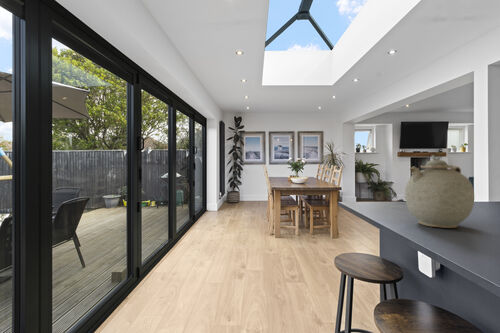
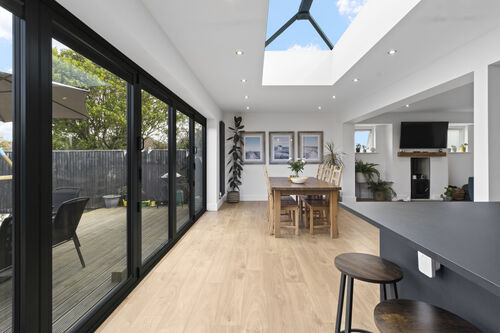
- teapot (436, 189)
